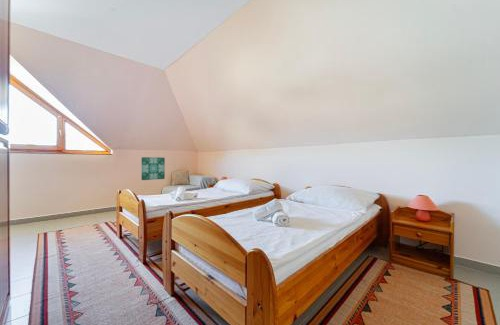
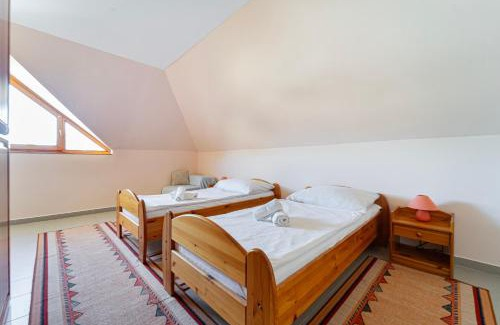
- wall art (153, 168)
